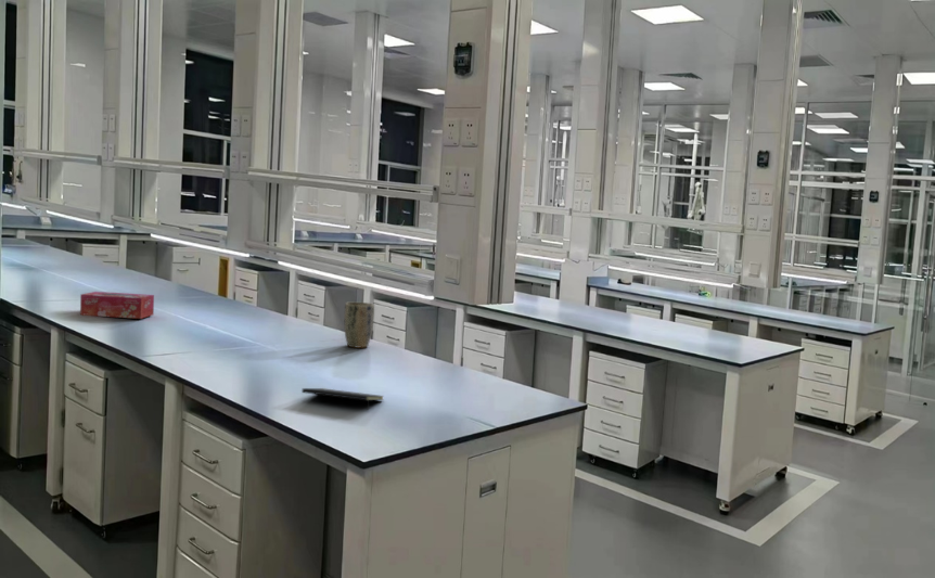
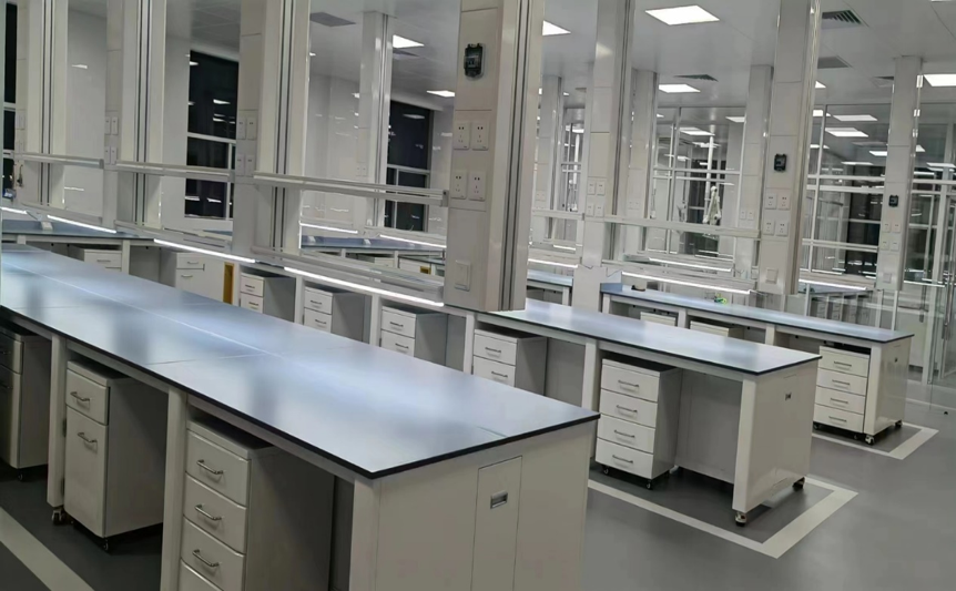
- notepad (343, 394)
- plant pot (358, 324)
- tissue box (117, 305)
